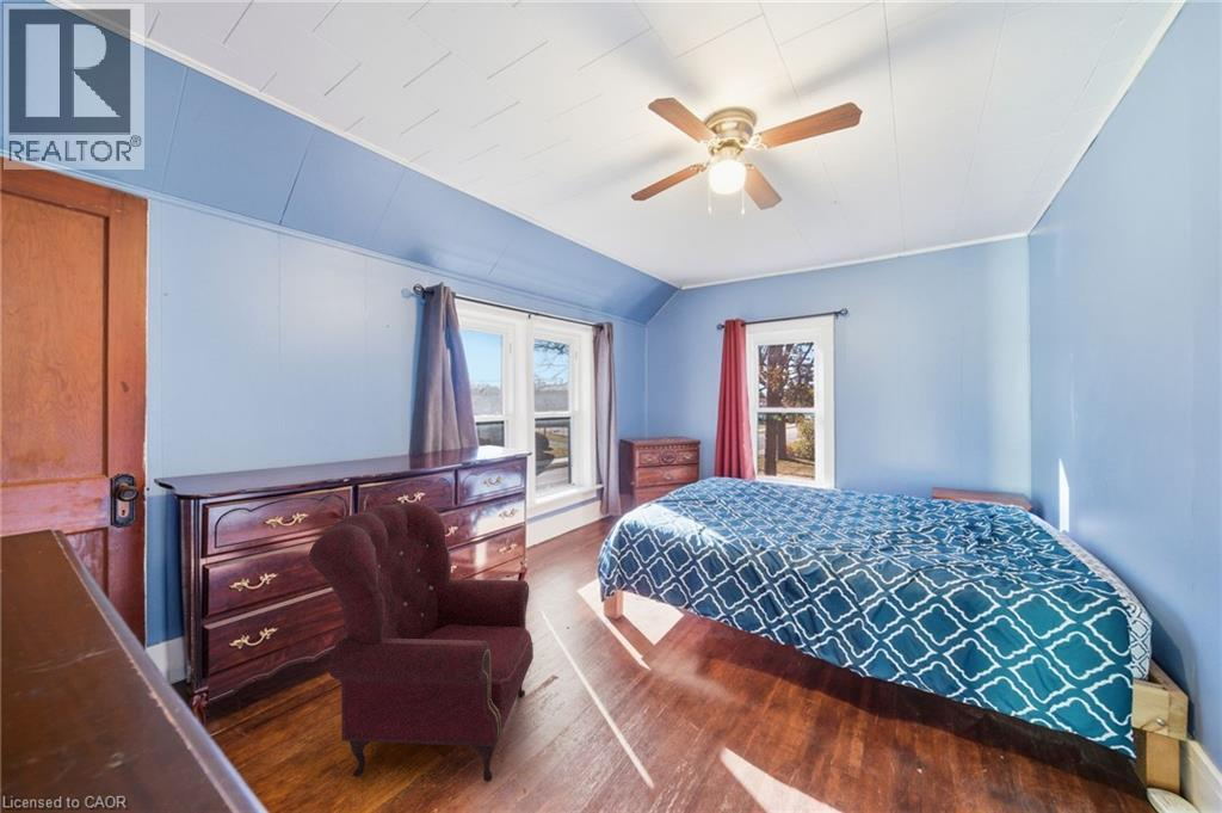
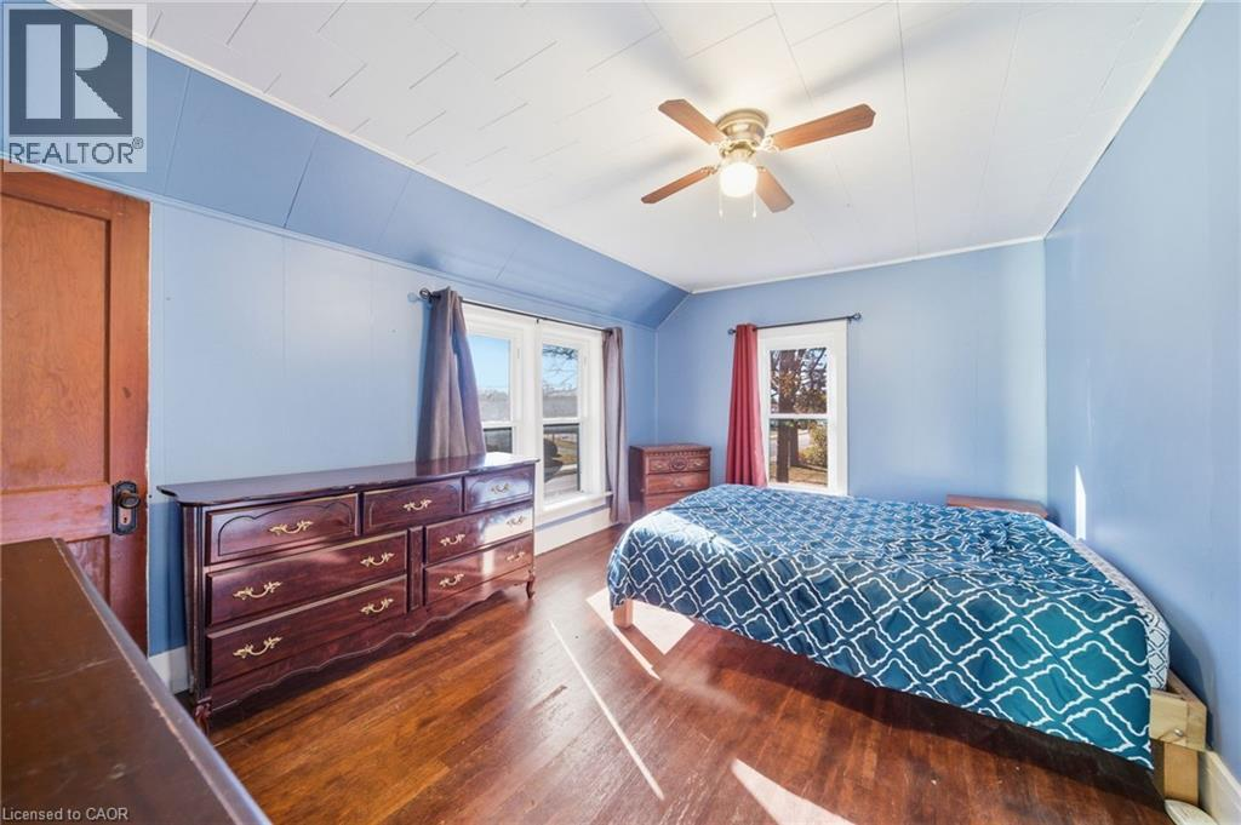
- armchair (436, 618)
